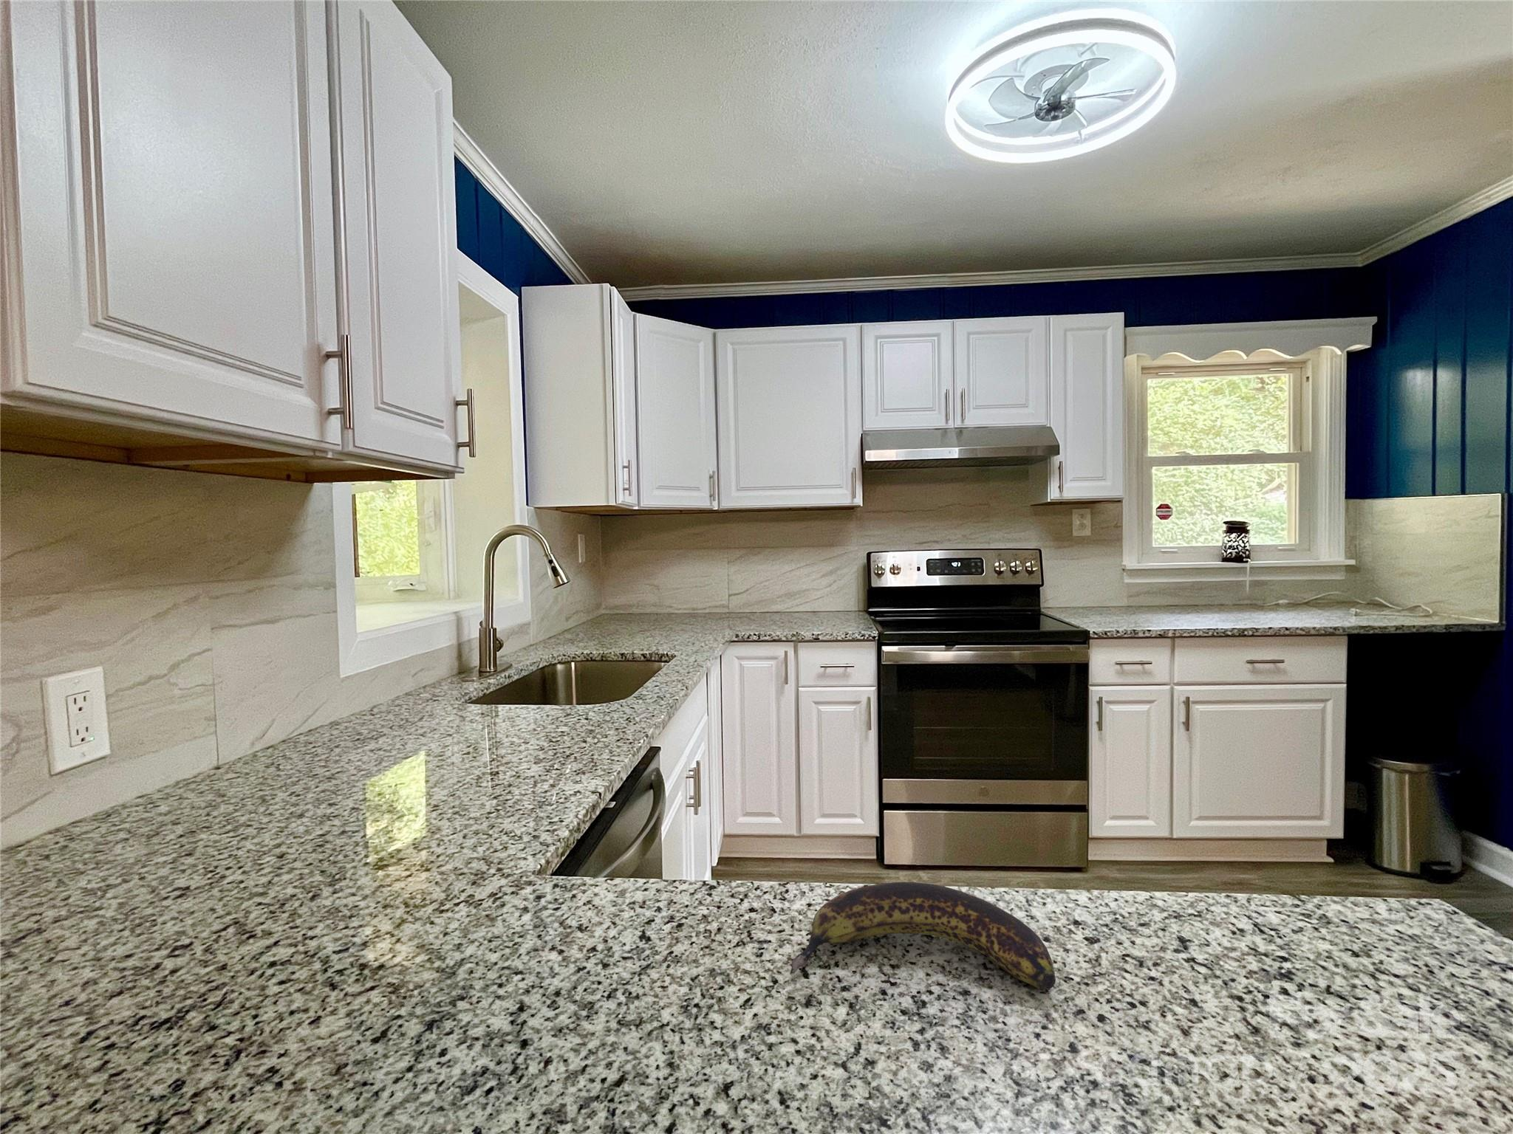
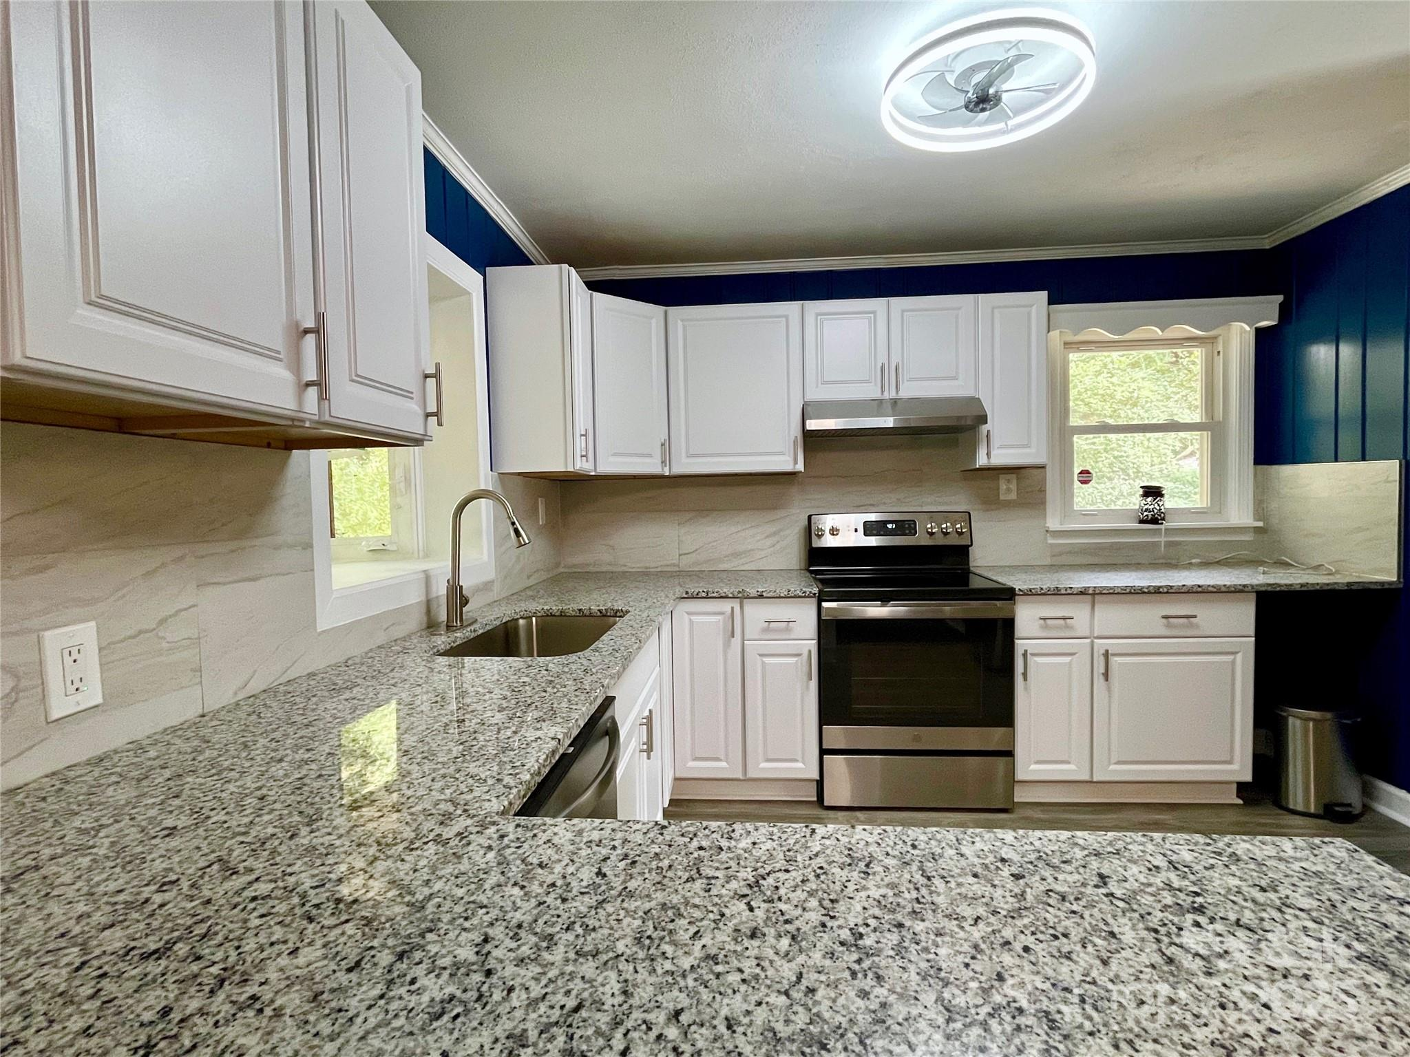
- banana (919, 927)
